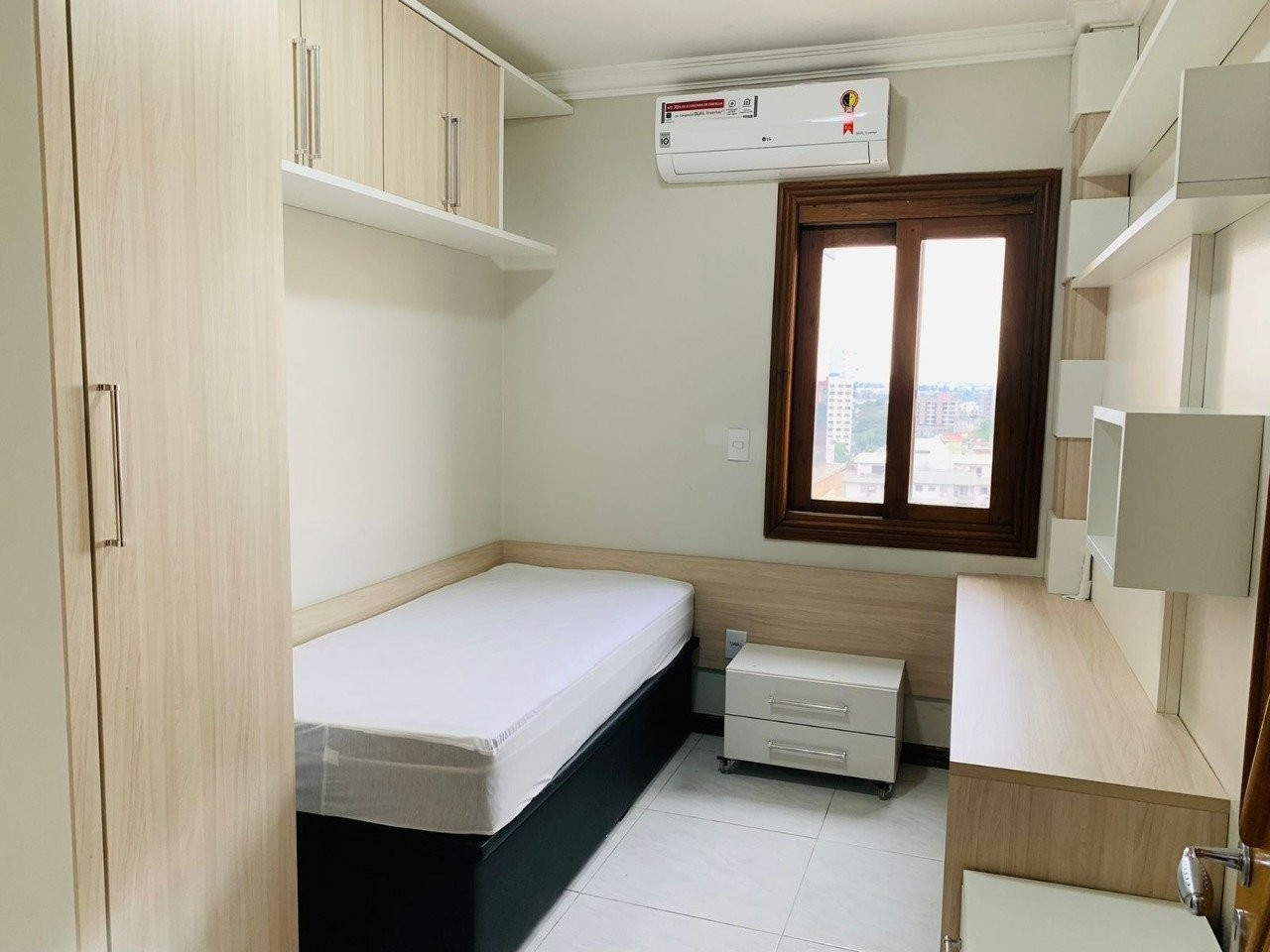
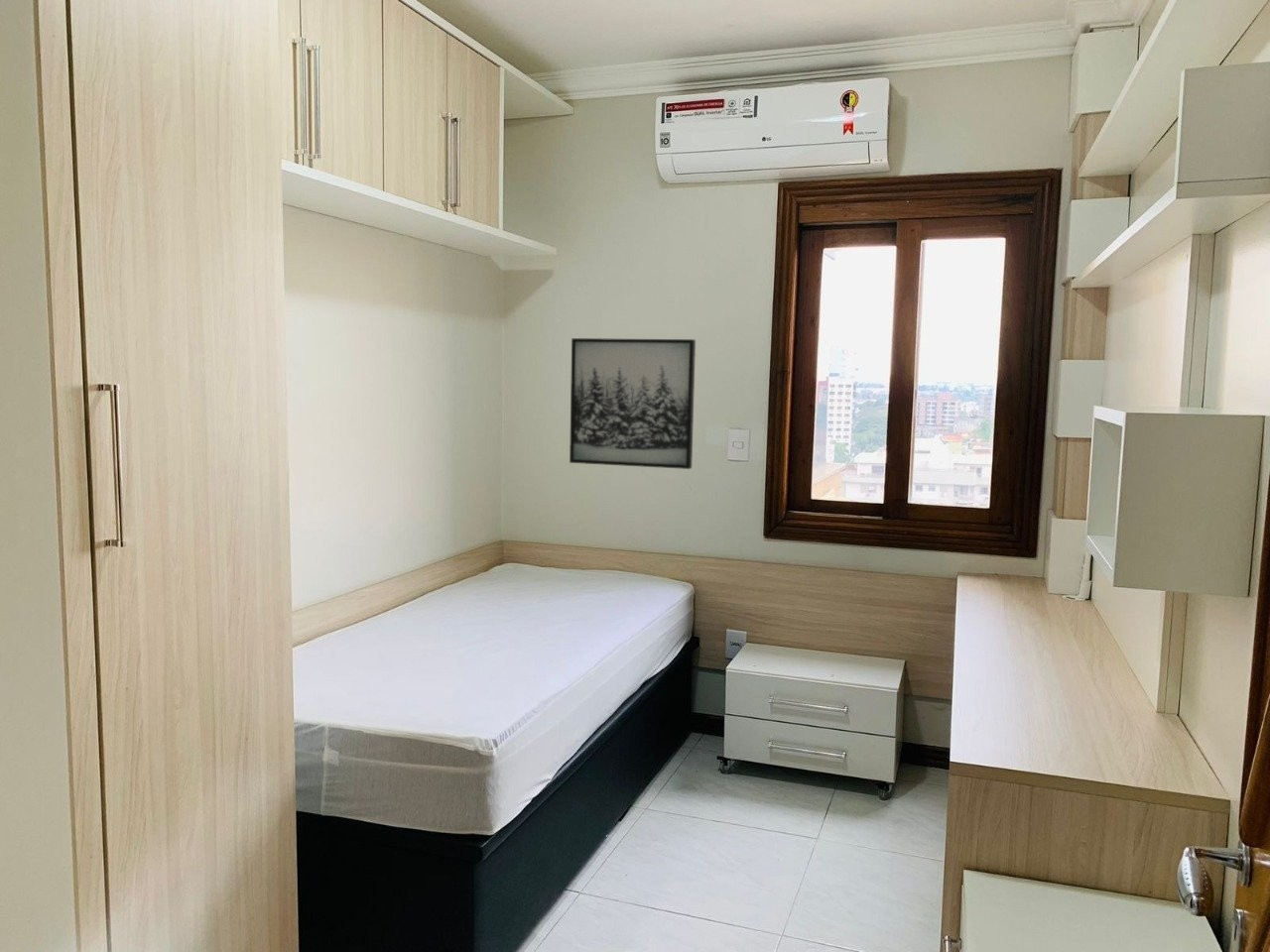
+ wall art (631, 403)
